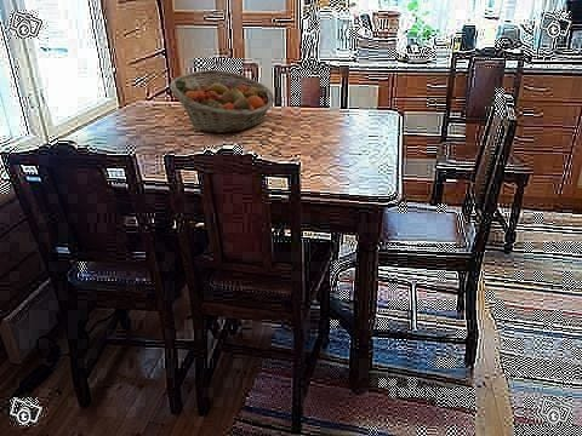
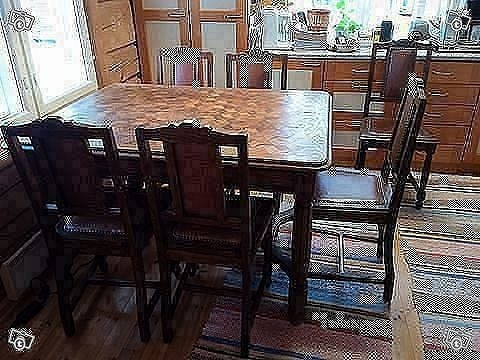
- fruit basket (224, 99)
